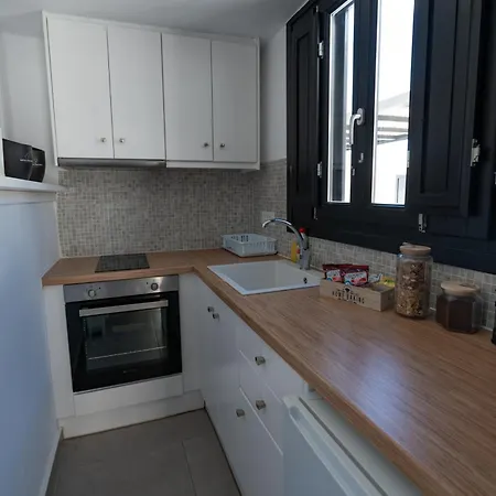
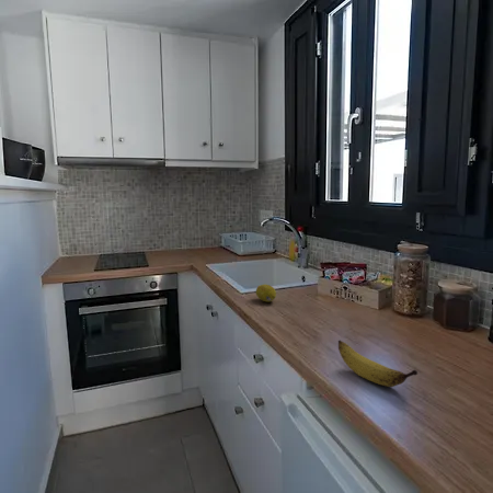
+ fruit (266, 293)
+ banana (370, 366)
